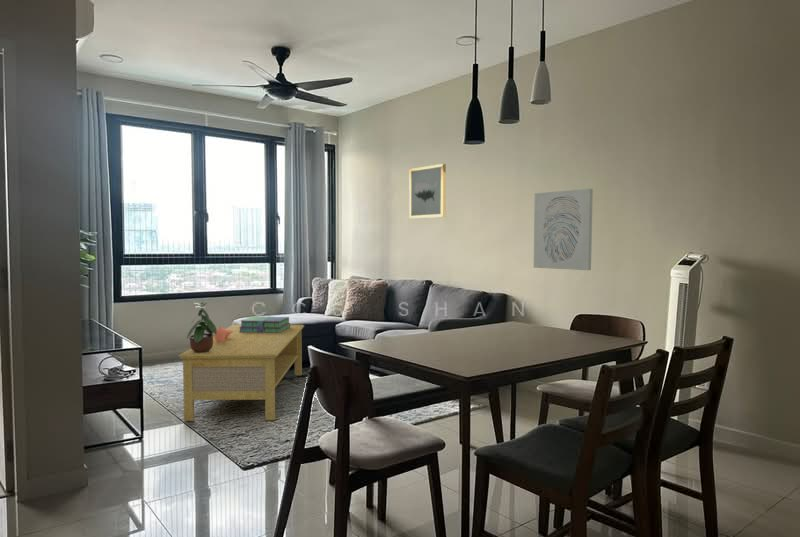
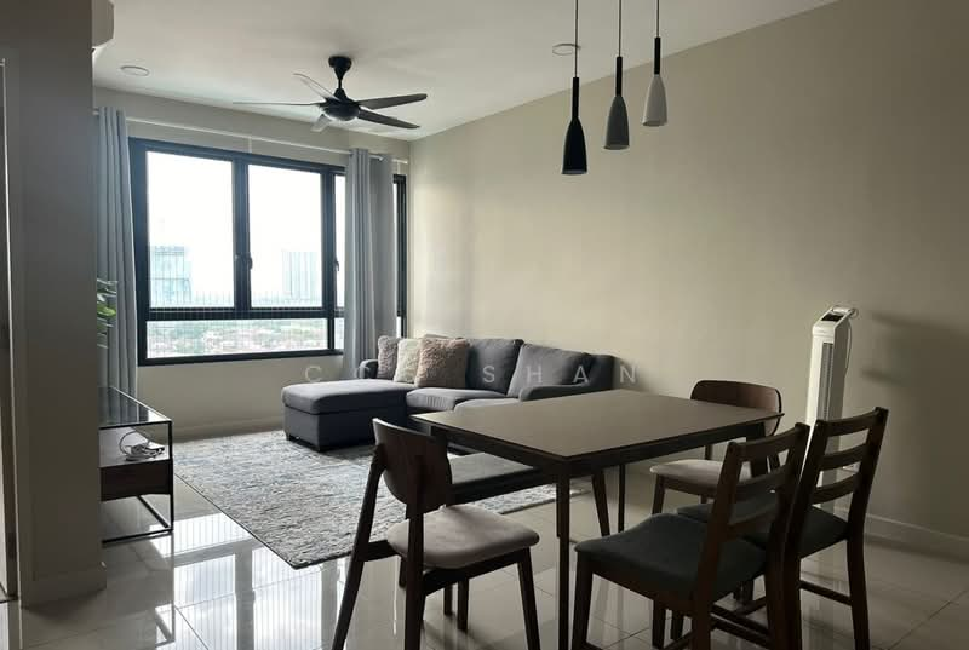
- potted plant (202, 325)
- decorative bowl (222, 331)
- coffee table (251, 366)
- wall art (561, 230)
- stack of books (265, 323)
- wall art (426, 192)
